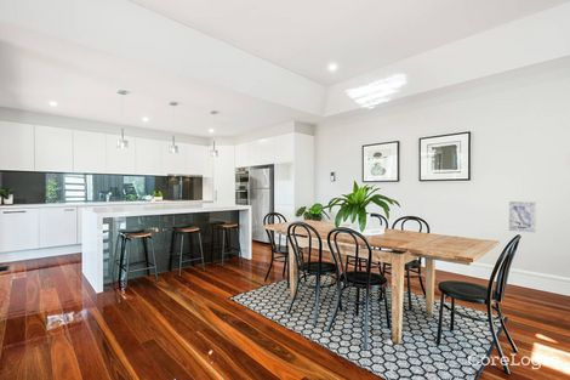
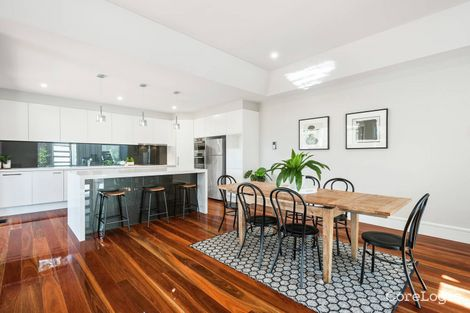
- wall art (521, 216)
